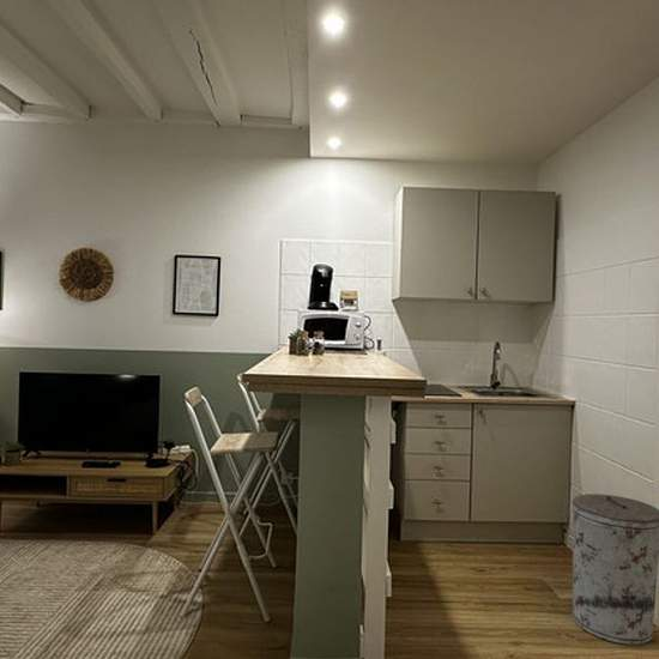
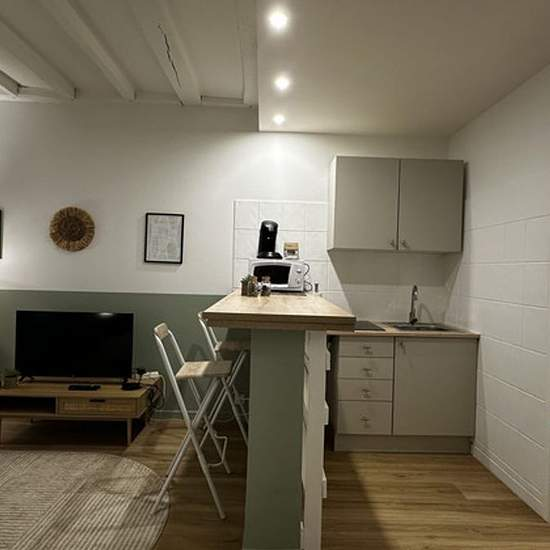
- trash can (613, 562)
